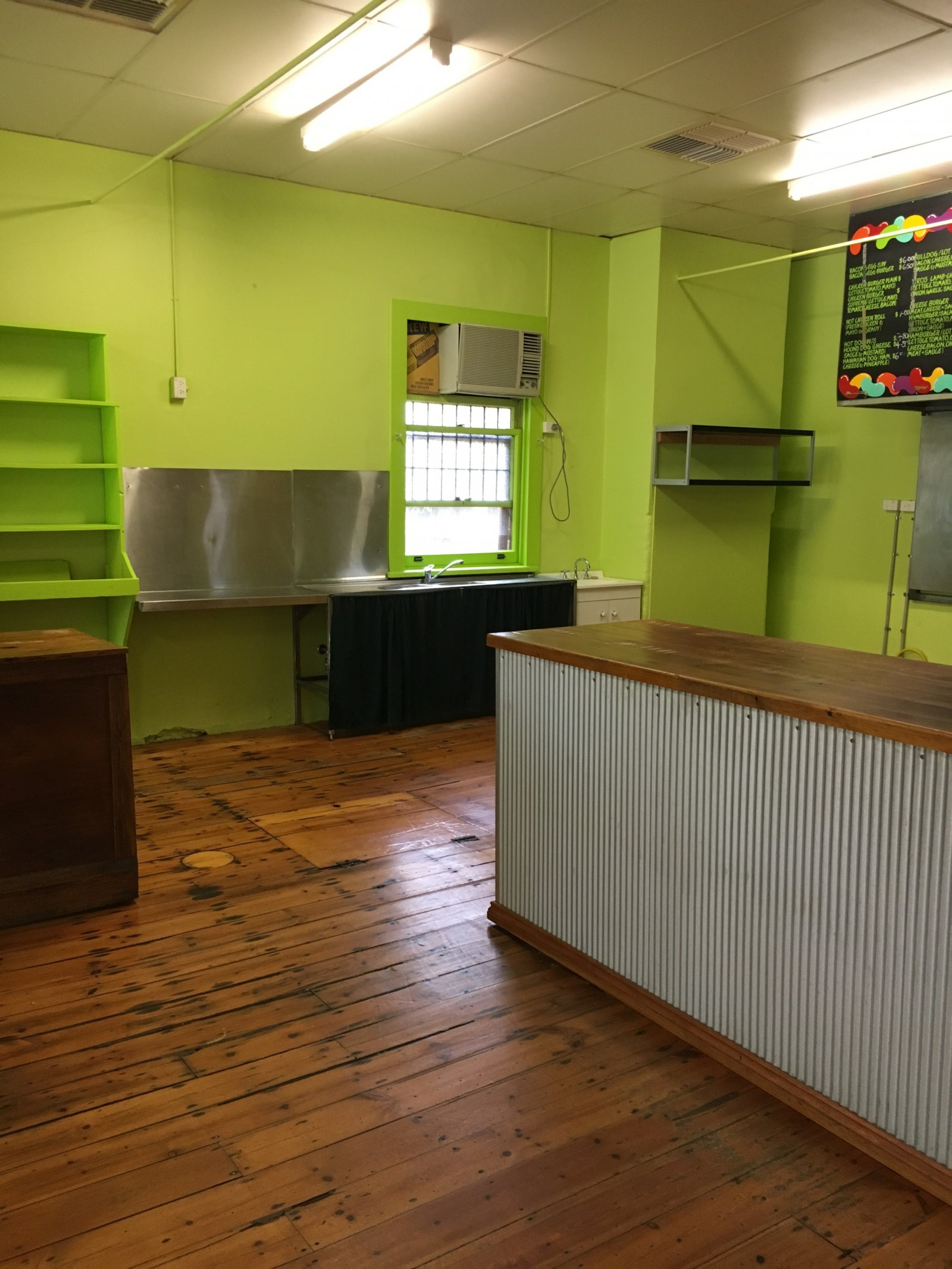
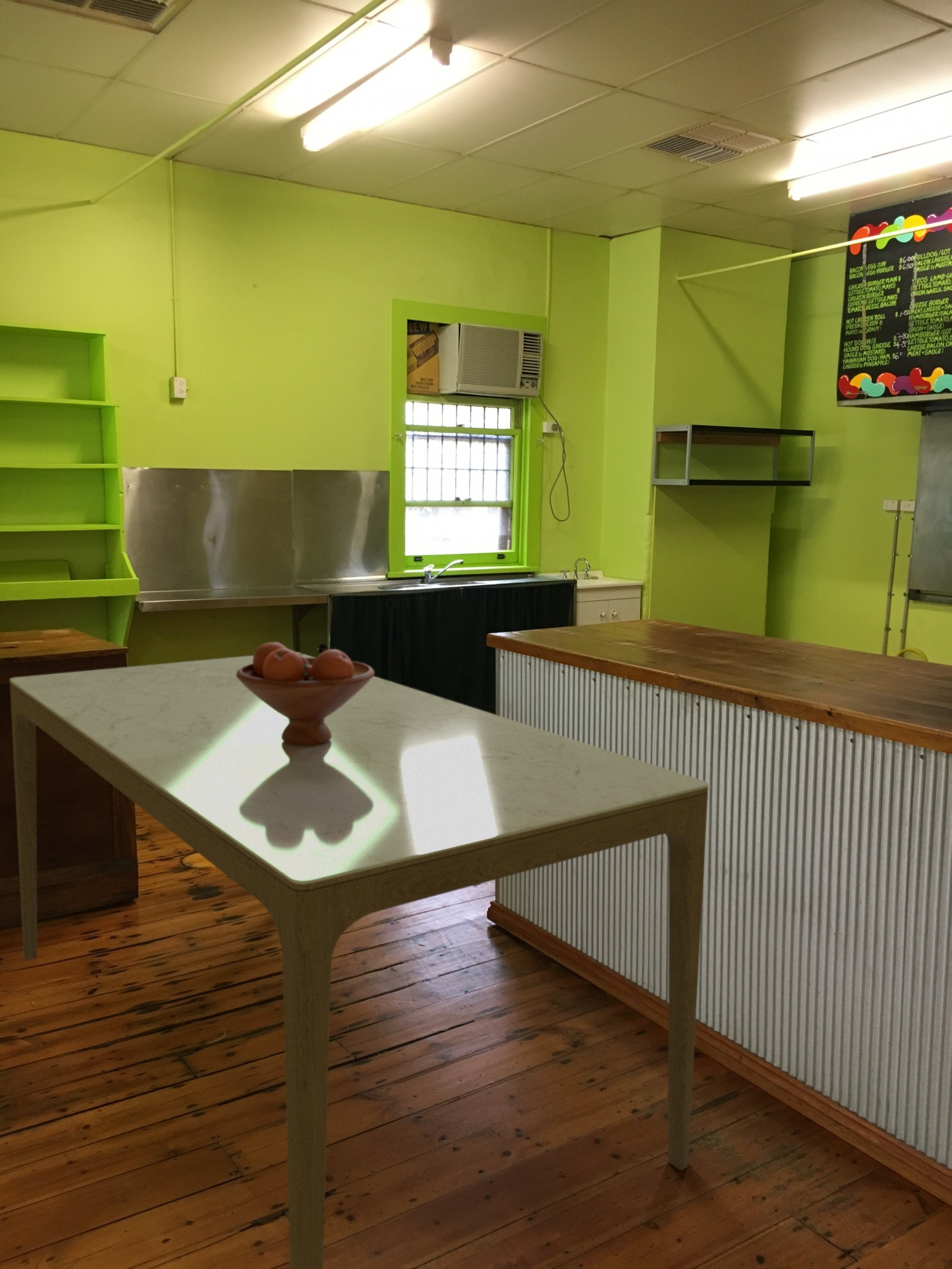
+ dining table (298, 887)
+ fruit bowl (306, 690)
